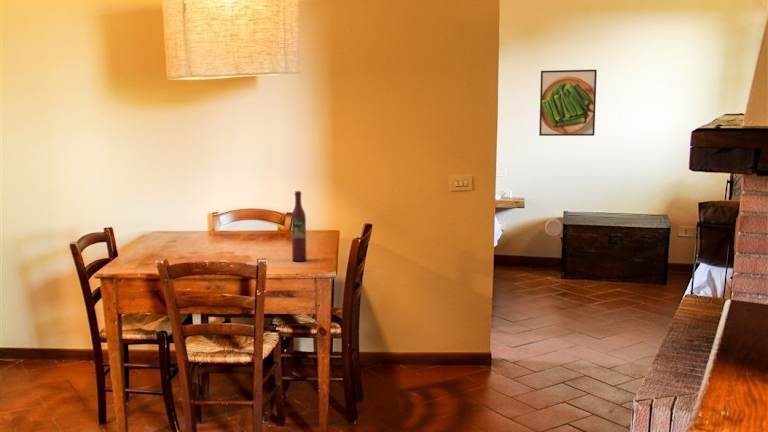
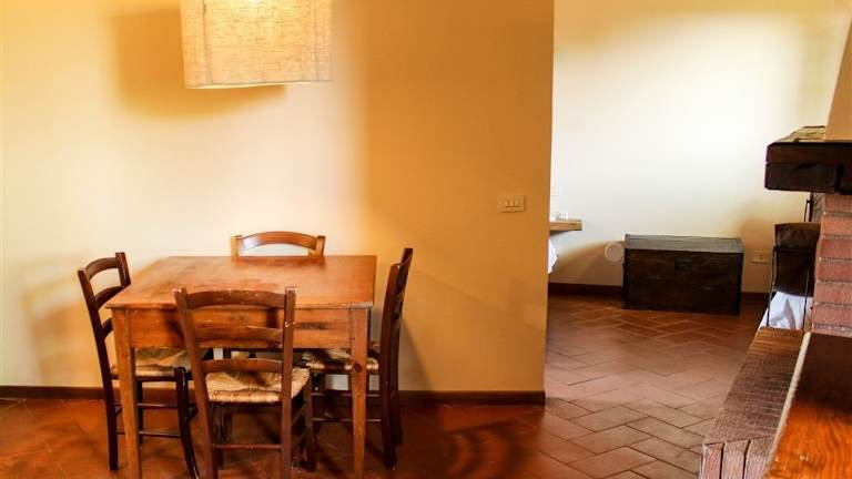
- wine bottle (298, 225)
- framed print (567, 103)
